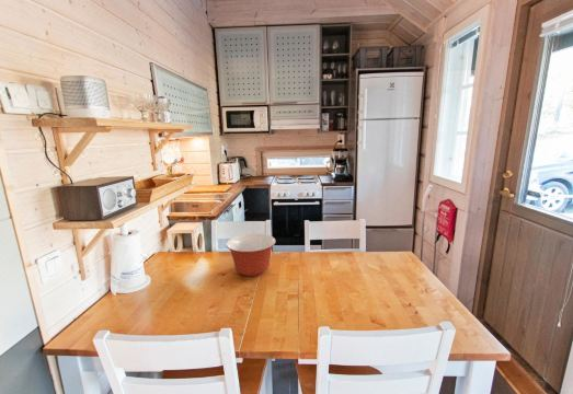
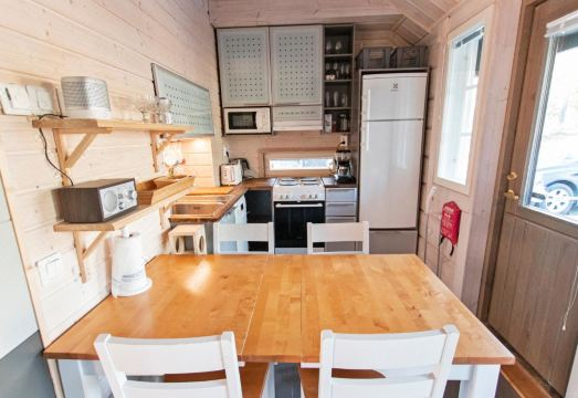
- mixing bowl (251, 256)
